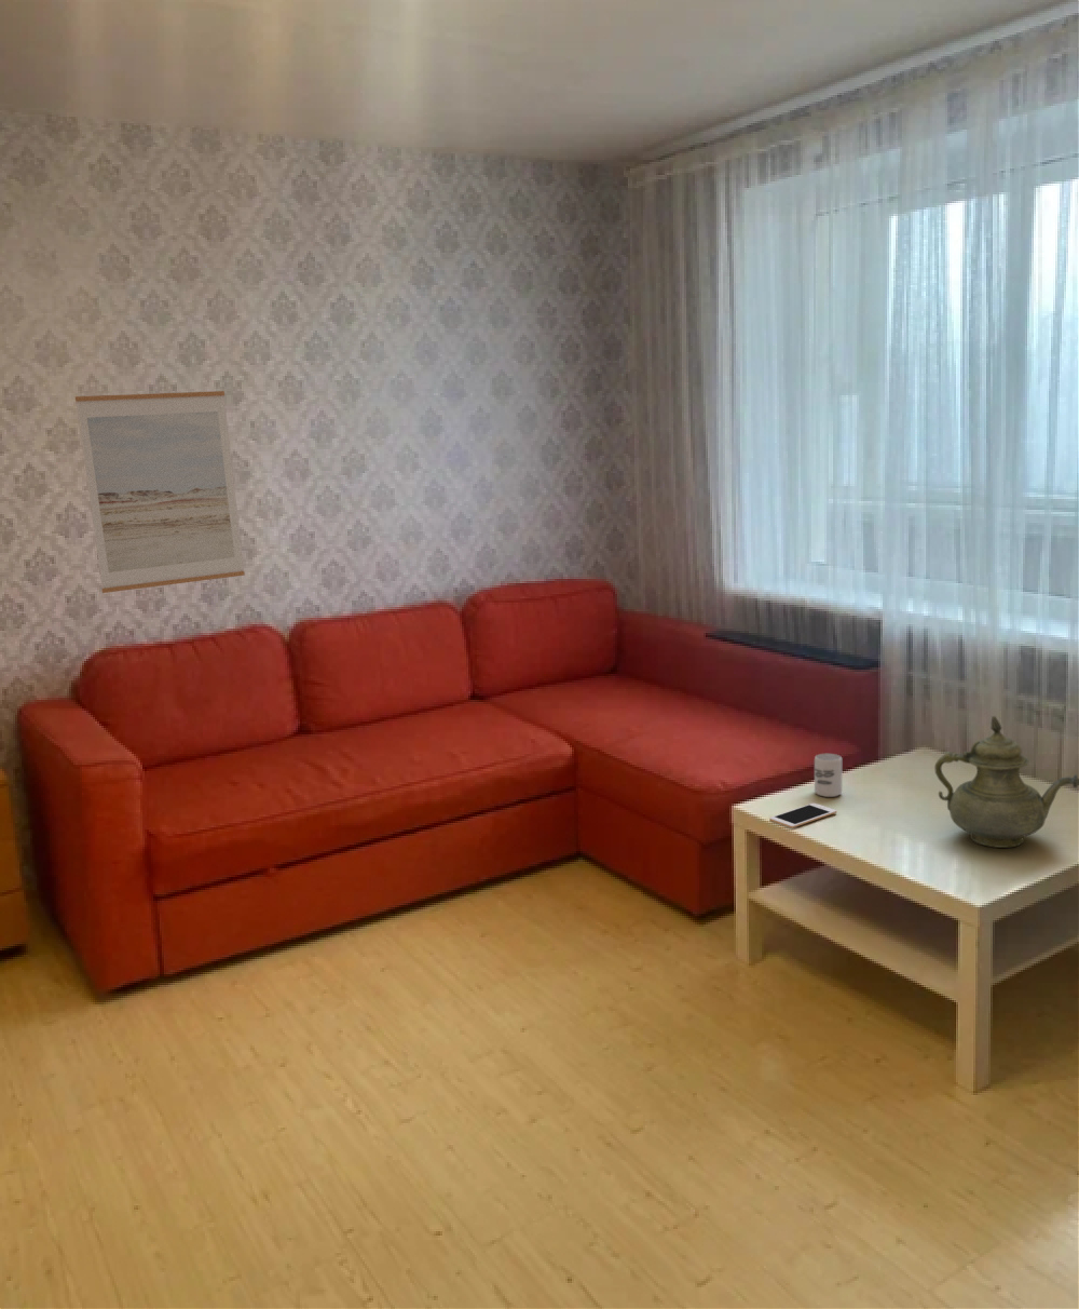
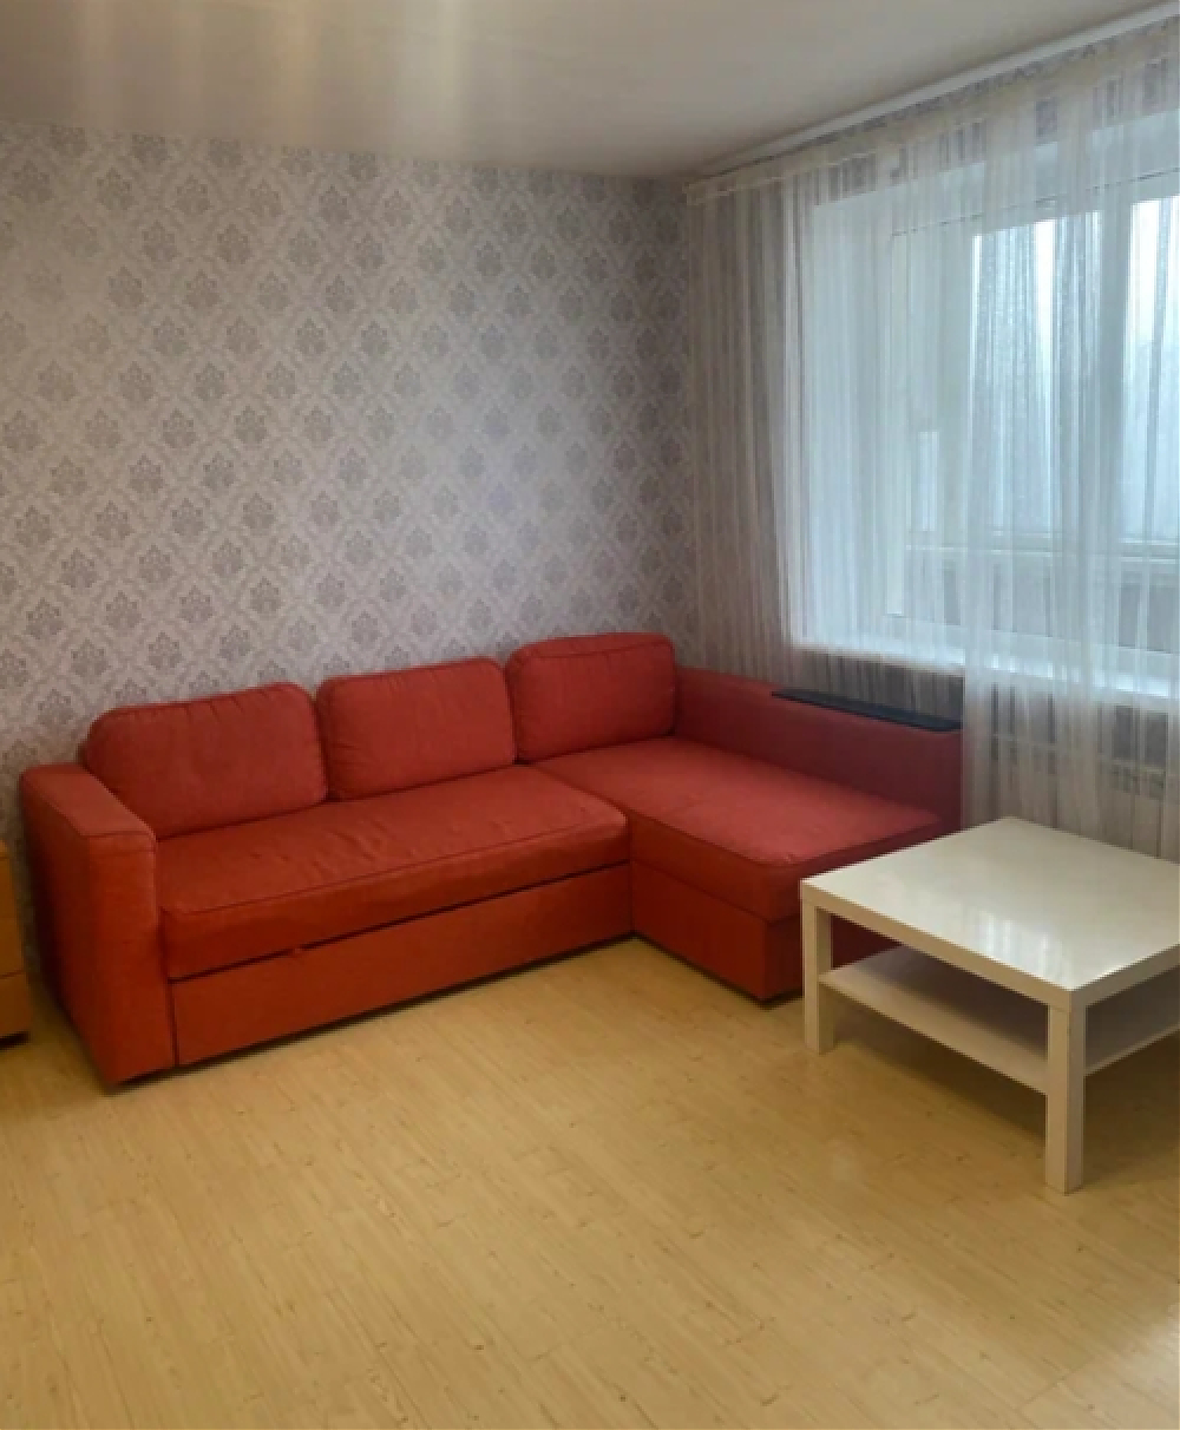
- cup (828, 774)
- wall art (164, 490)
- cell phone (803, 814)
- teapot (1005, 778)
